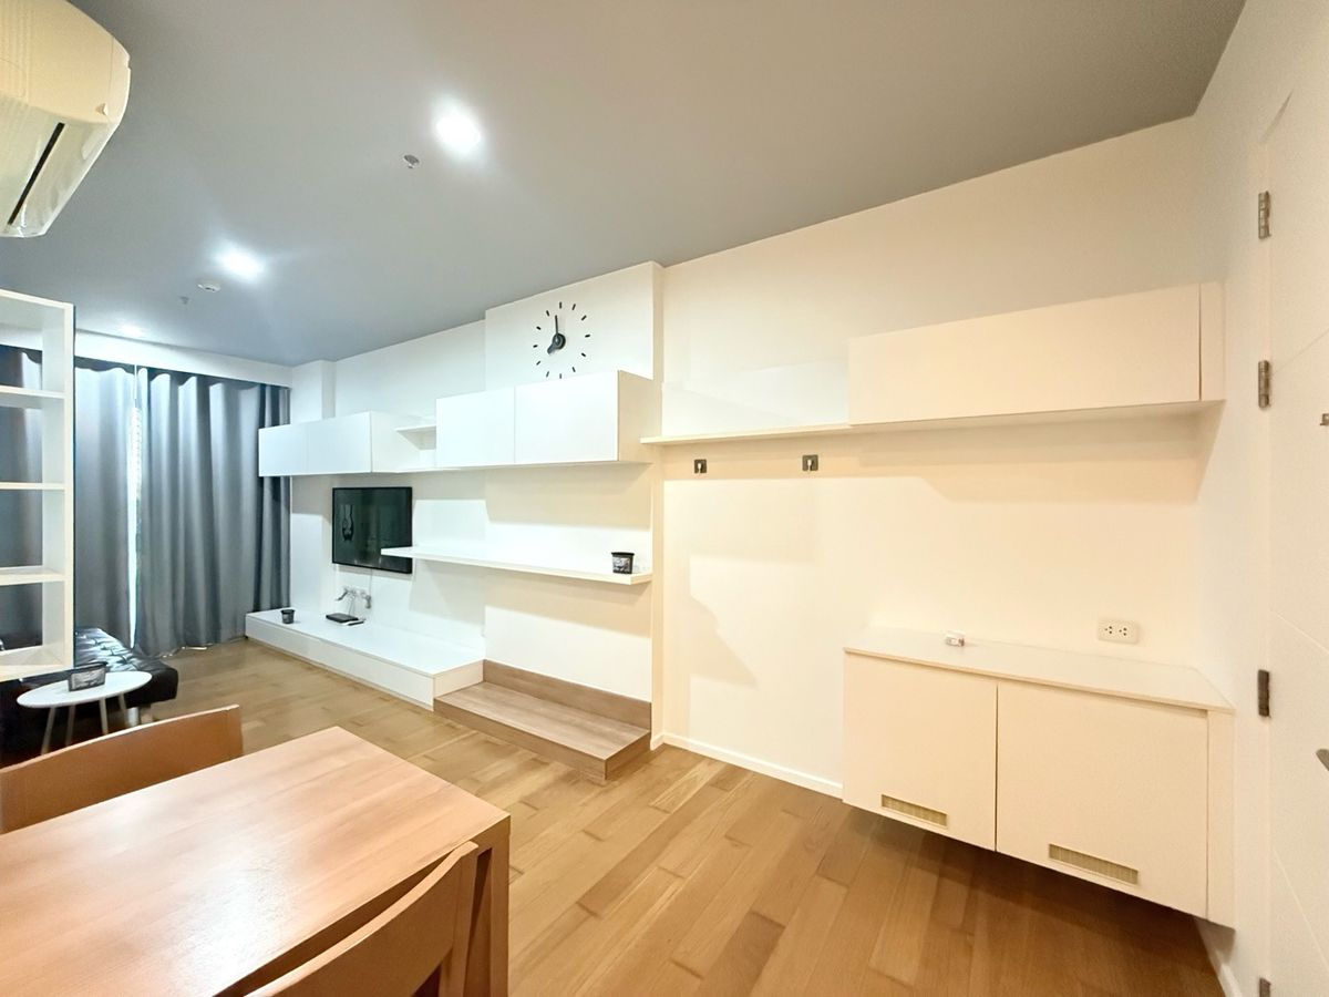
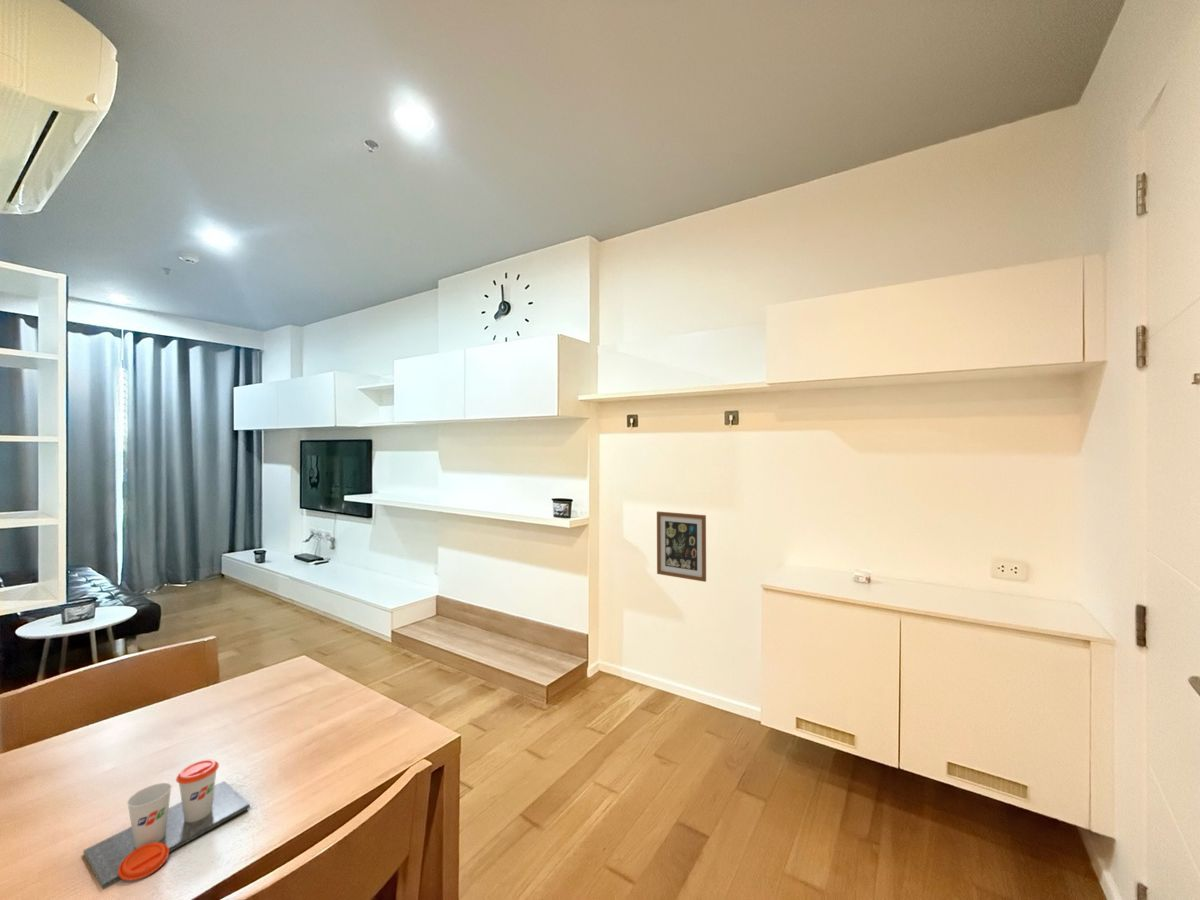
+ wall art (680, 545)
+ cup (174, 807)
